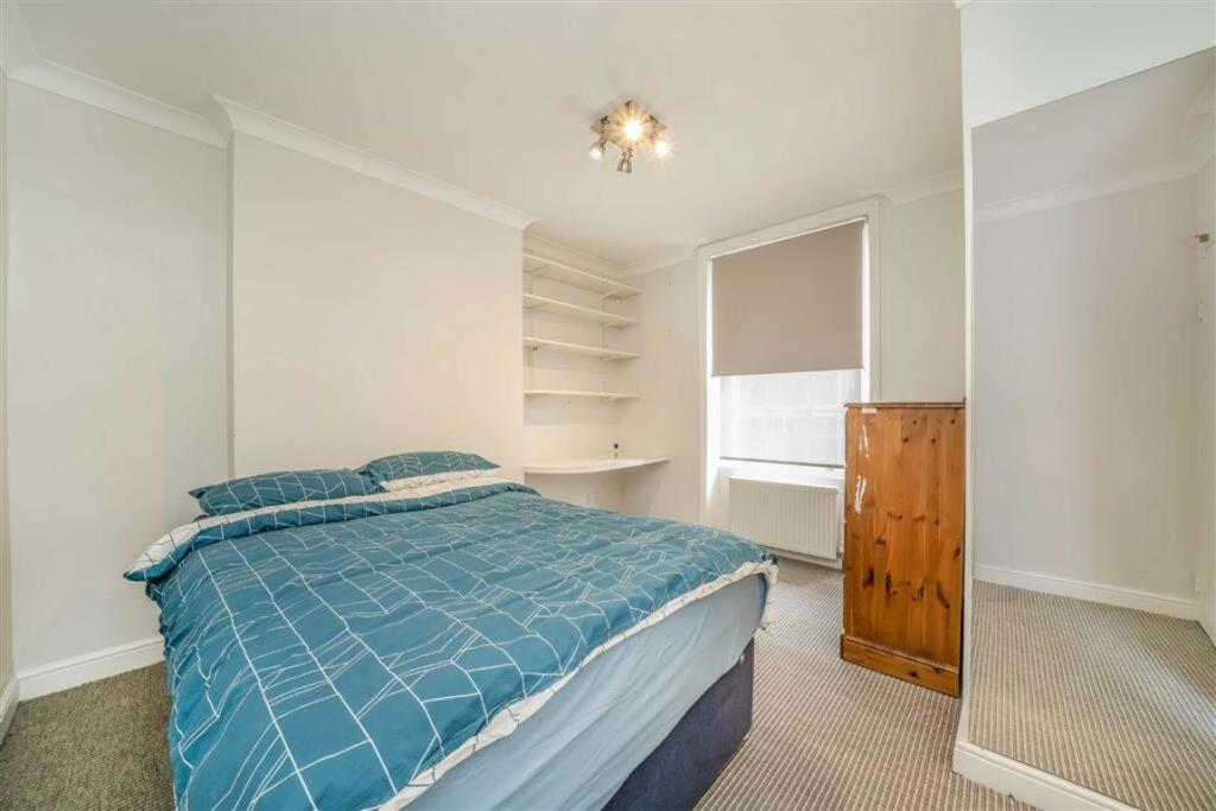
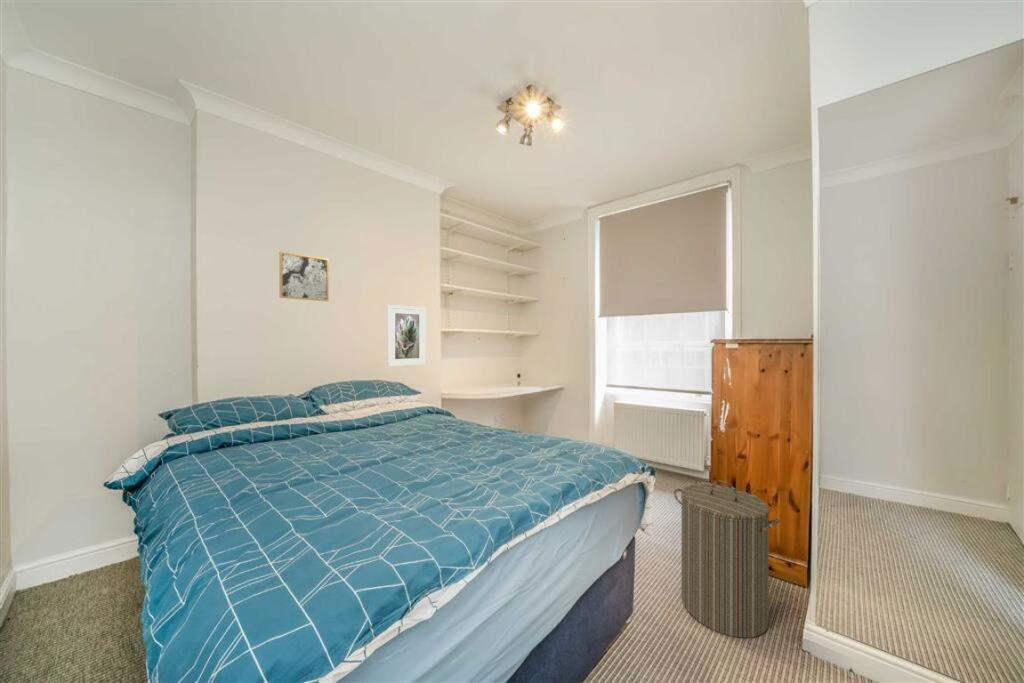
+ laundry hamper (722, 544)
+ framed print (407, 336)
+ wall art (305, 277)
